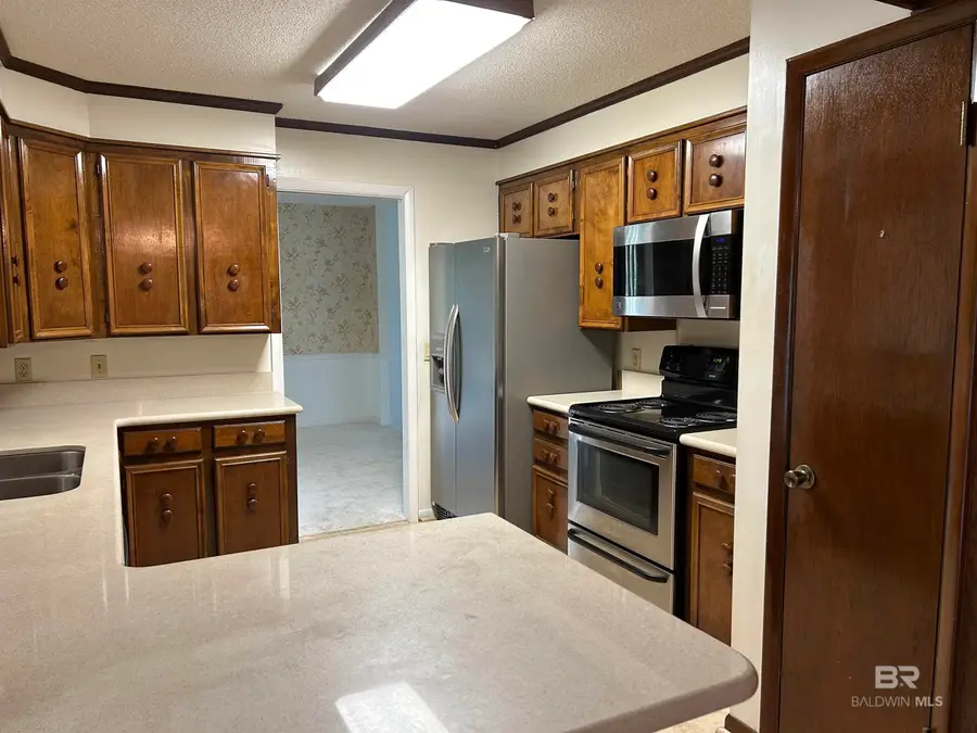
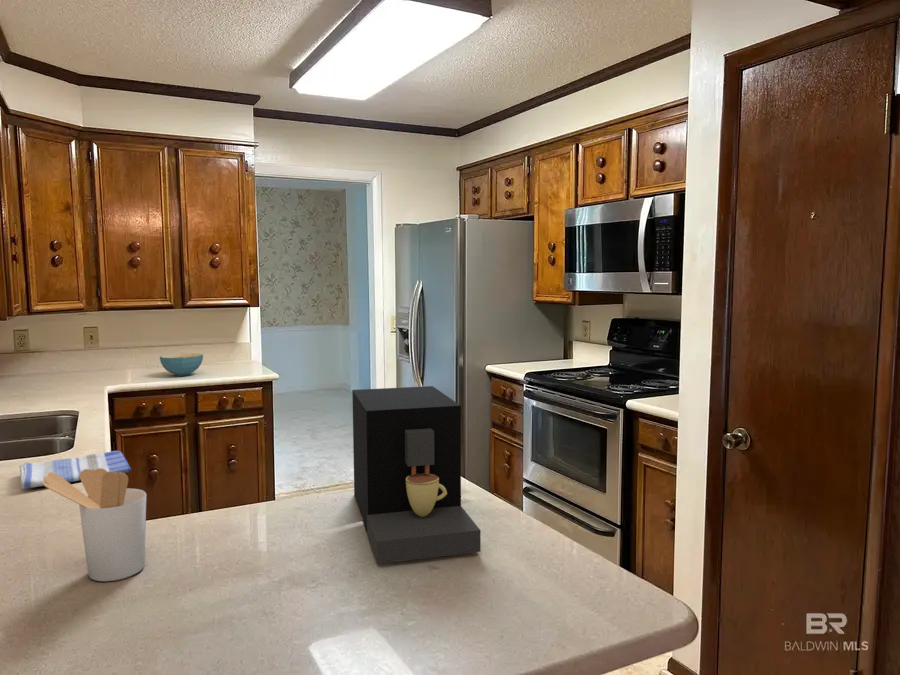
+ utensil holder (96, 520)
+ cereal bowl (182, 365)
+ dish towel (75, 468)
+ coffee maker (408, 463)
